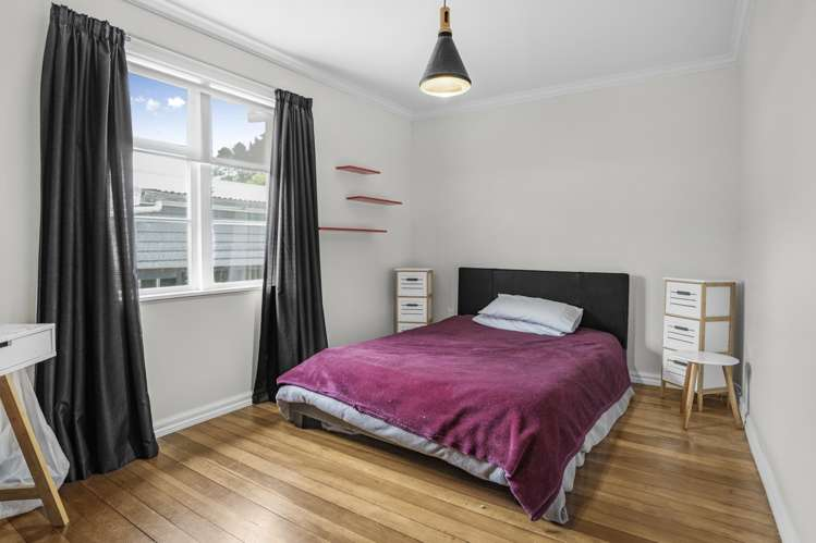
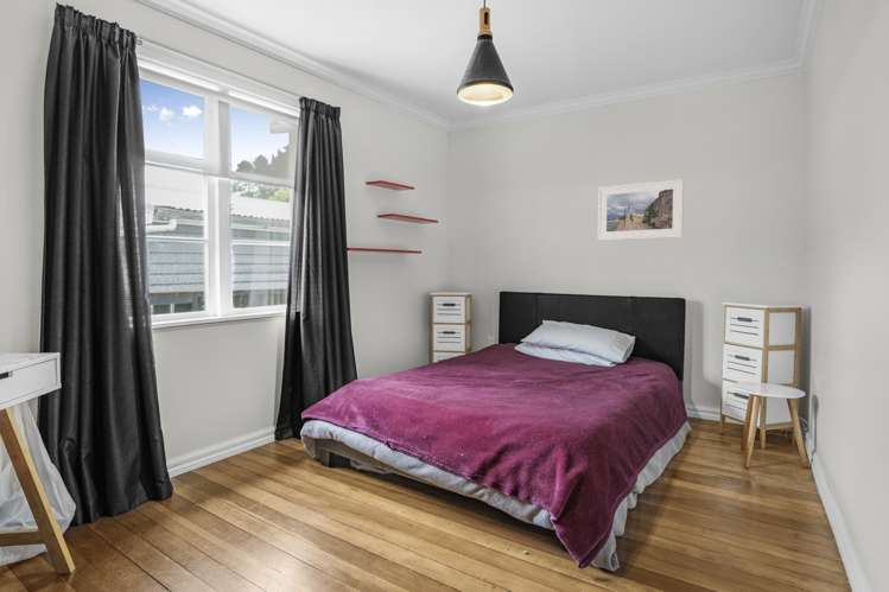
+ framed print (639, 211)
